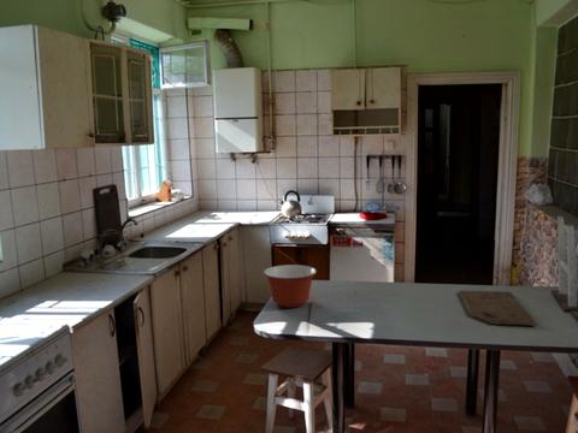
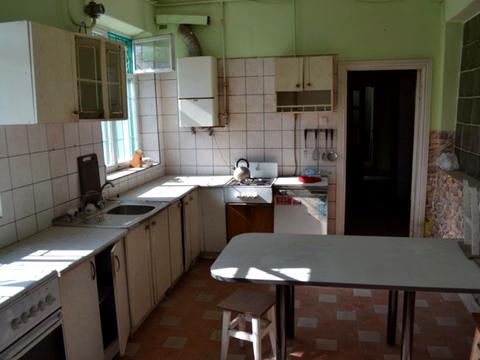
- mixing bowl (290, 286)
- cutting board (494, 306)
